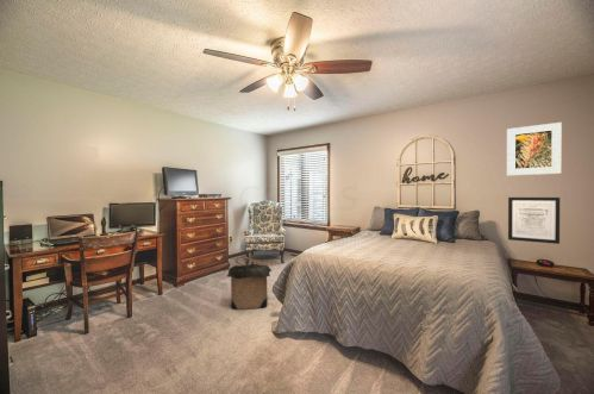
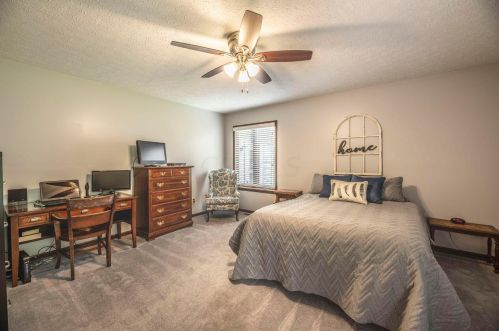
- wall art (532, 219)
- laundry hamper (250, 280)
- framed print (532, 150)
